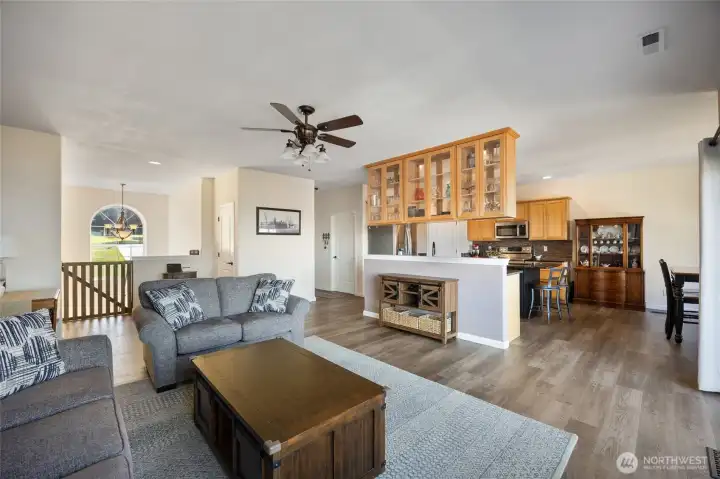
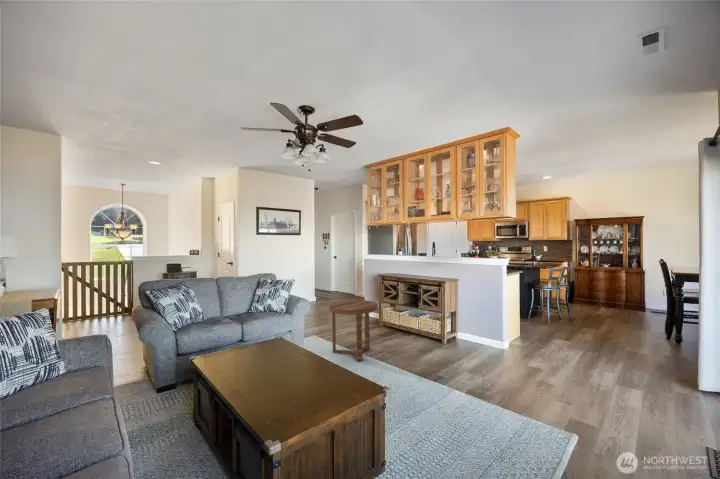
+ side table (356, 329)
